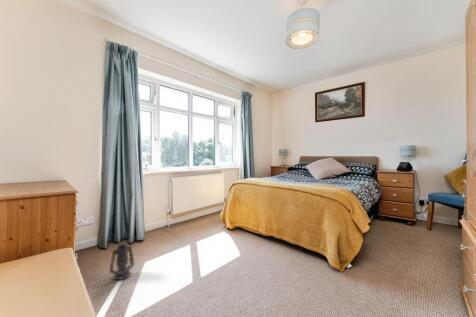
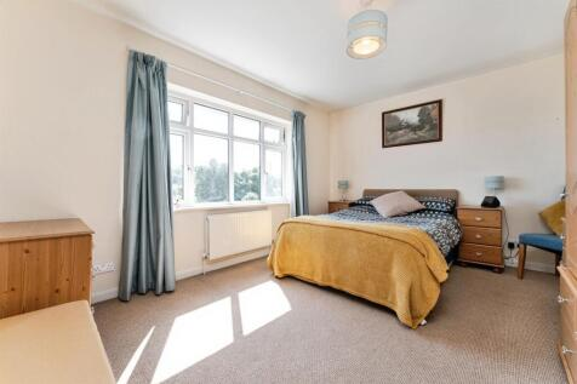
- lantern (122, 259)
